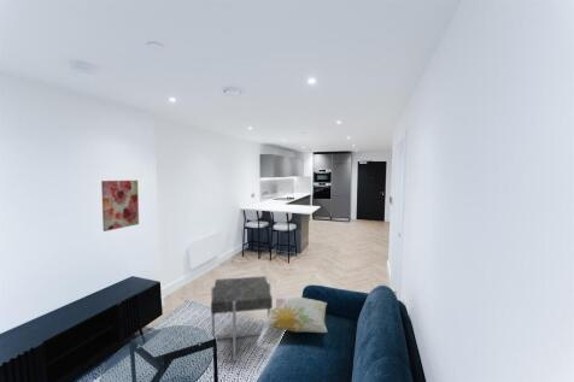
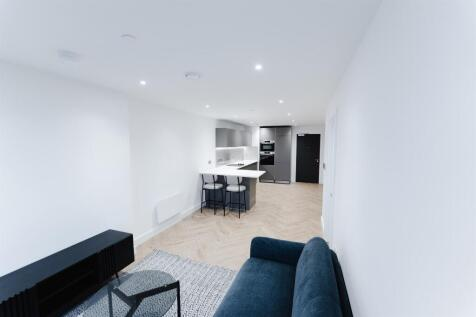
- wall art (121, 204)
- side table (240, 311)
- decorative pillow (298, 313)
